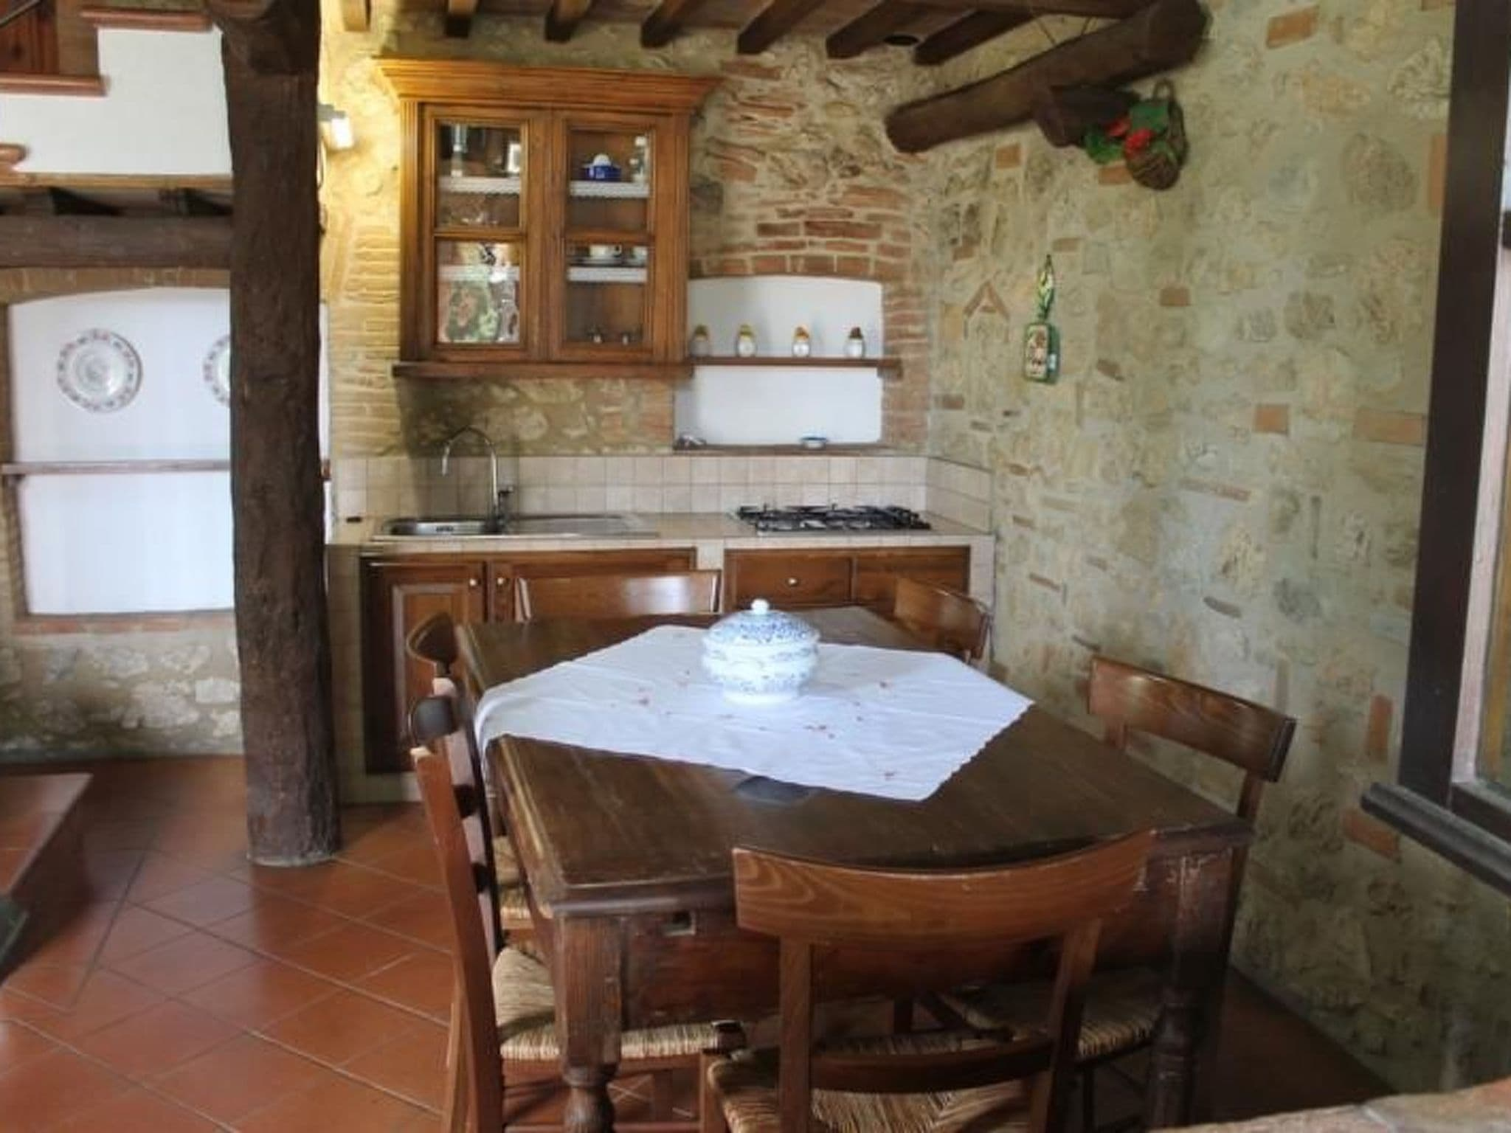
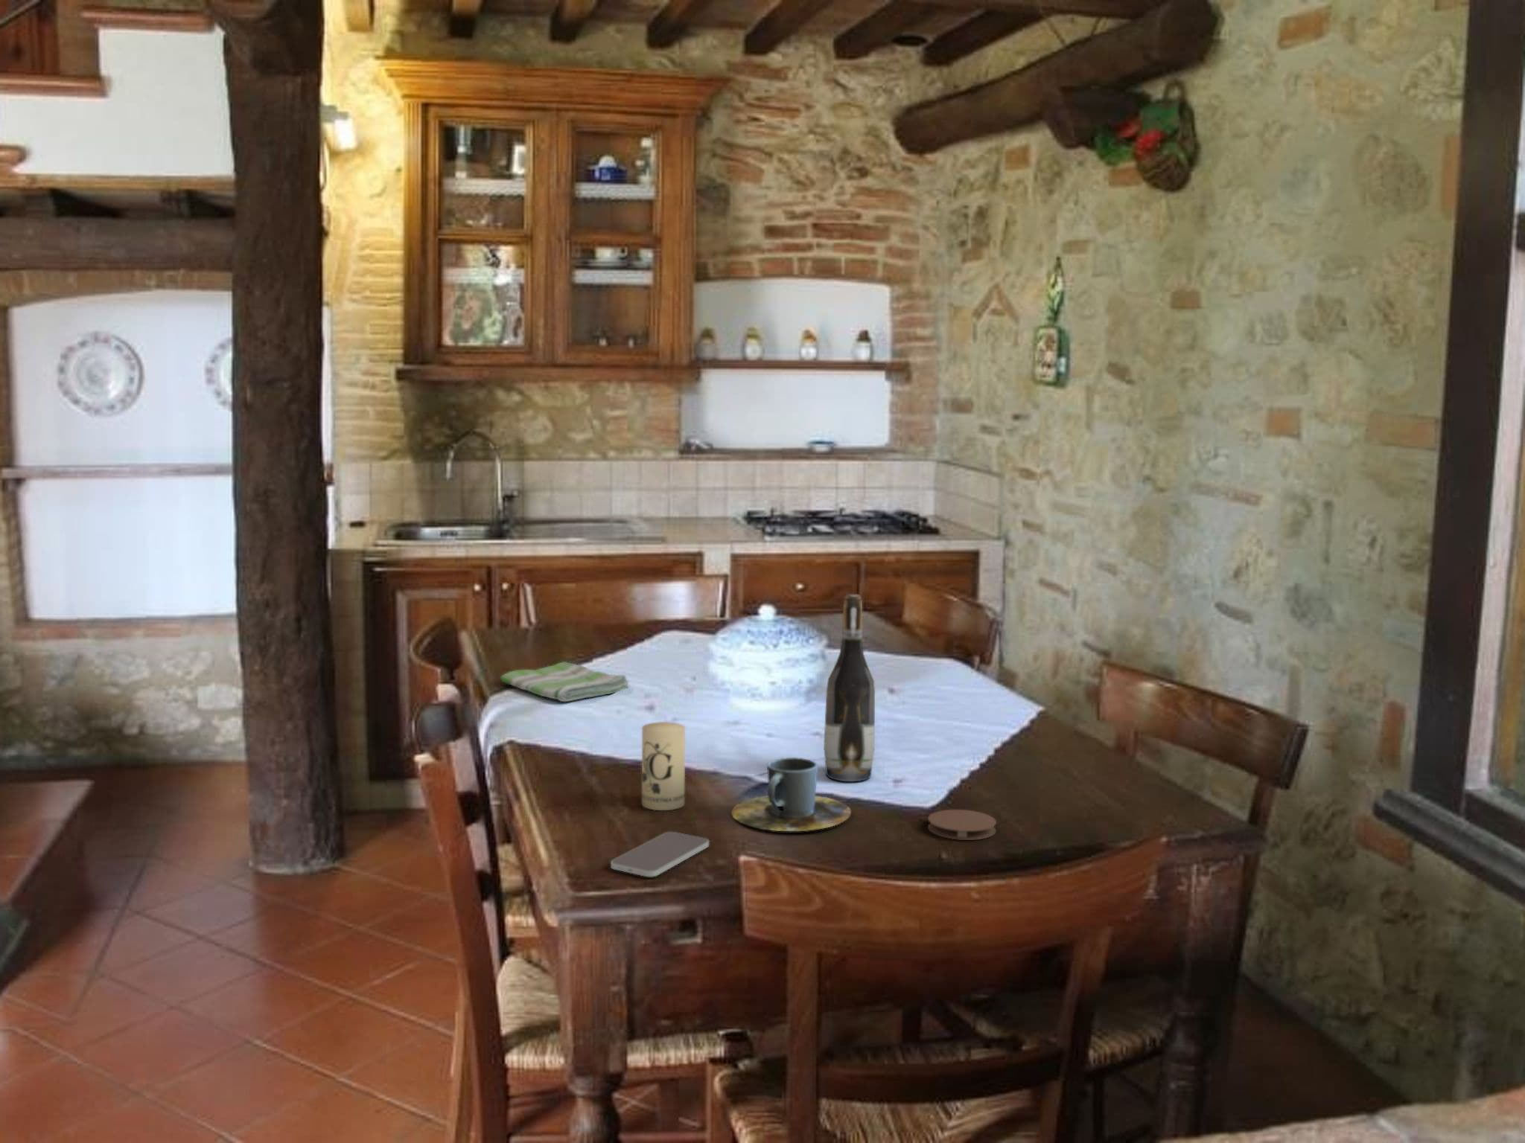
+ cup (791, 788)
+ wine bottle (850, 686)
+ smartphone (660, 854)
+ dish towel (563, 678)
+ candle (663, 766)
+ coaster (962, 824)
